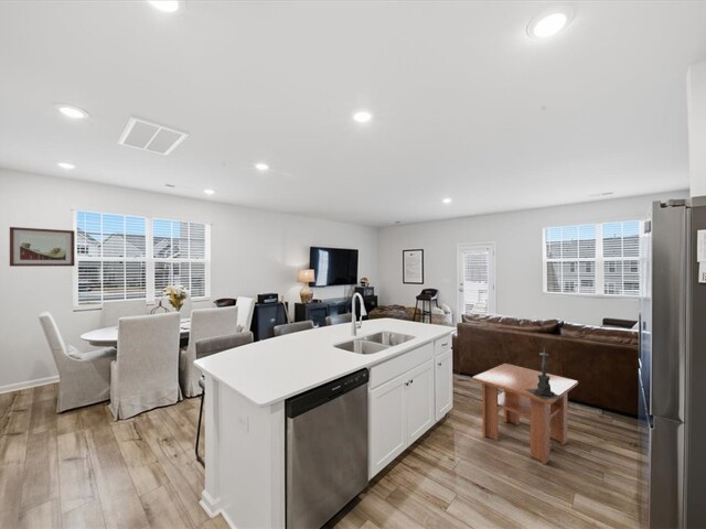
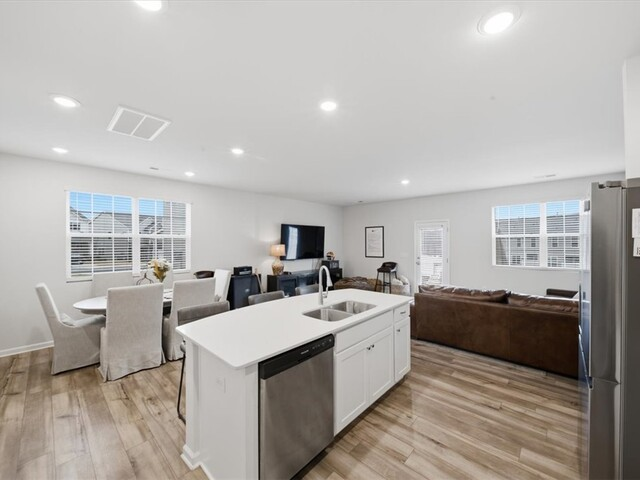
- wall art (43, 247)
- coffee table (524, 408)
- candle holder (543, 369)
